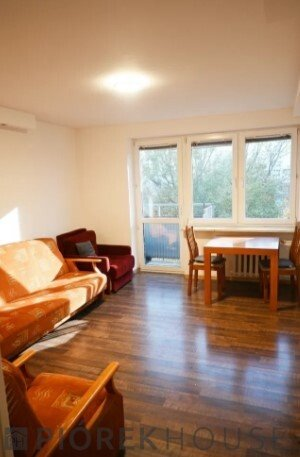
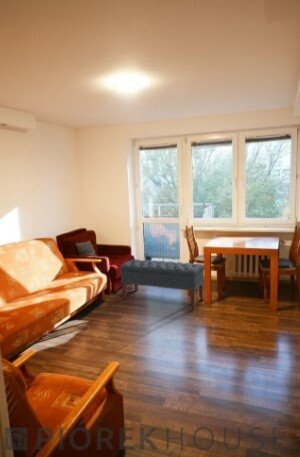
+ bench (161, 281)
